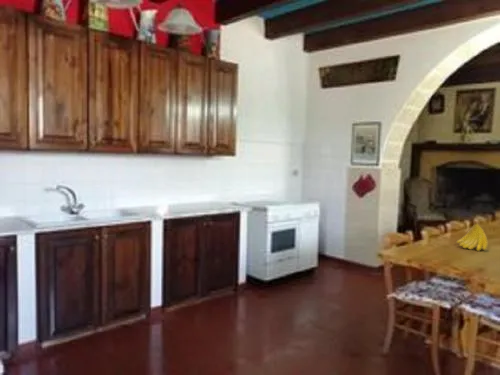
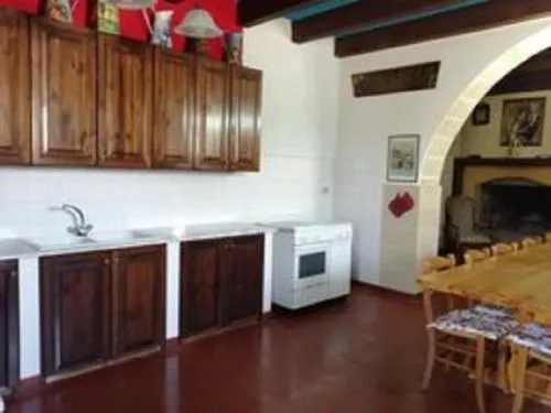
- banana (472, 234)
